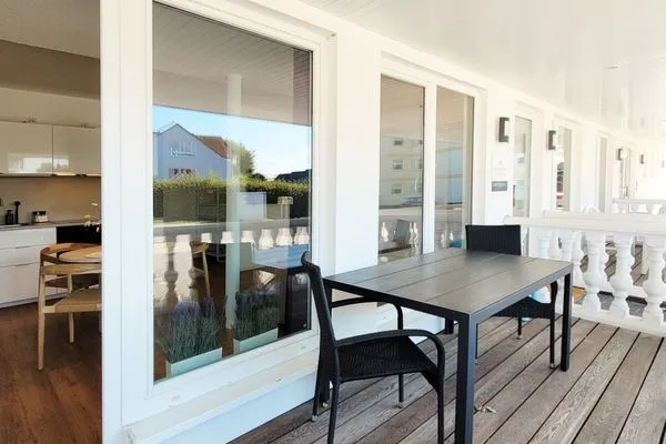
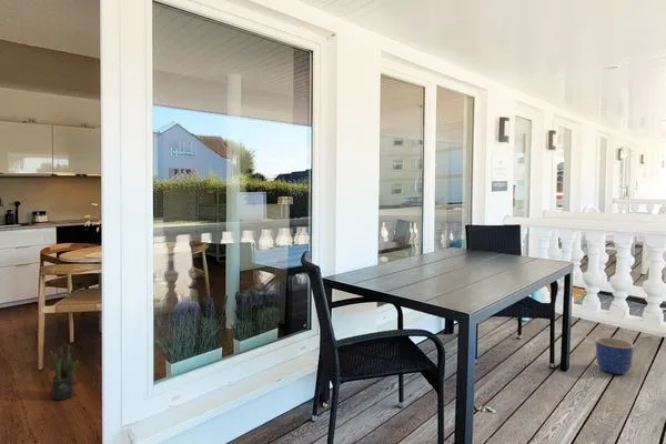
+ potted plant (64, 372)
+ planter (613, 356)
